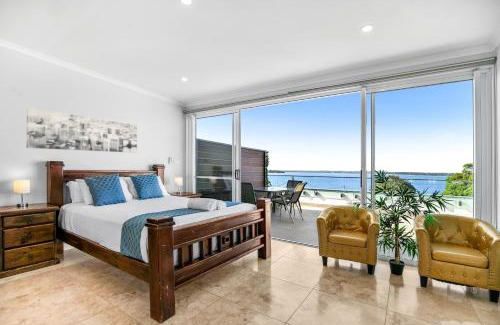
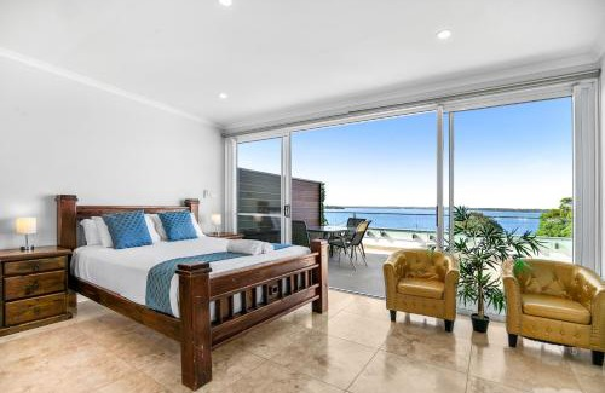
- wall art (91, 134)
